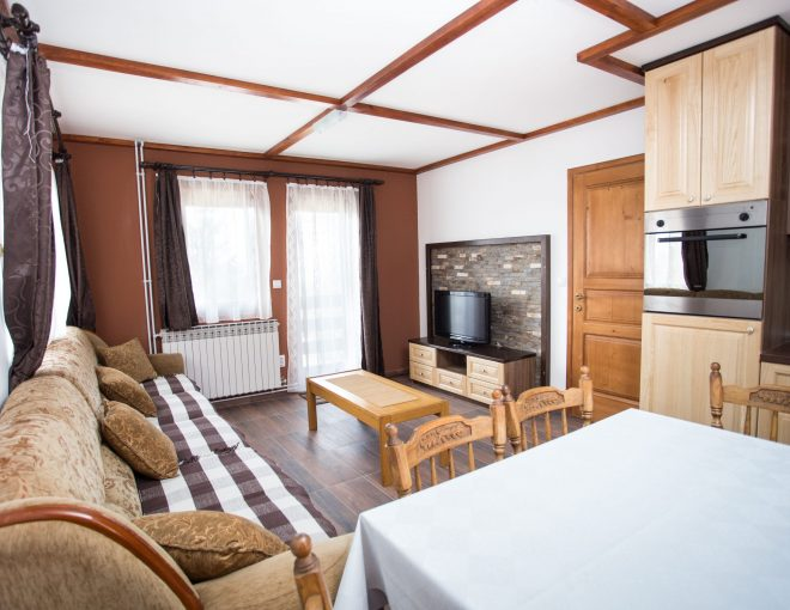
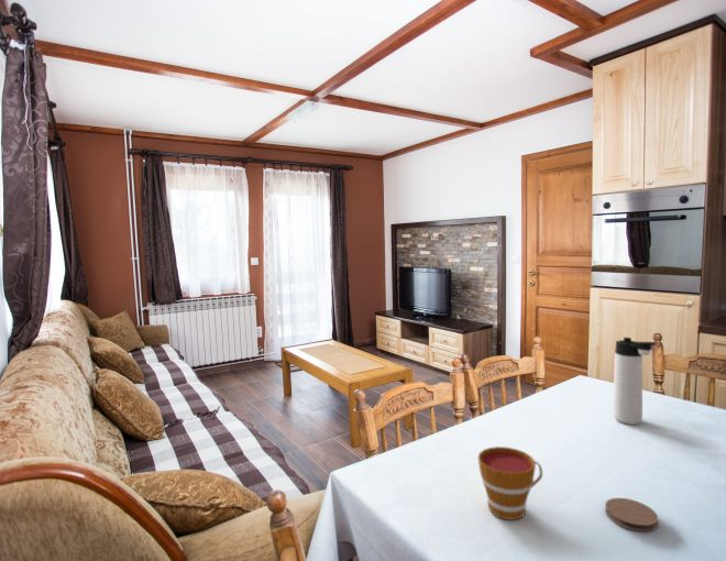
+ coaster (630, 514)
+ thermos bottle (634, 381)
+ cup (510, 483)
